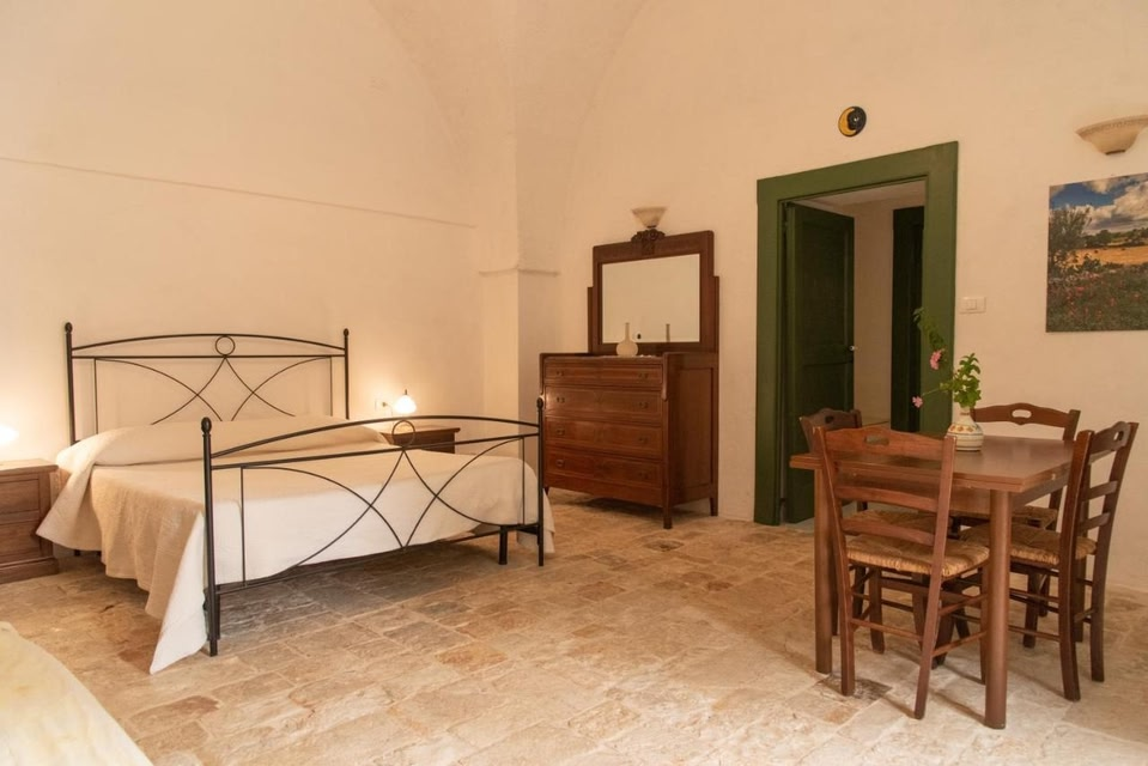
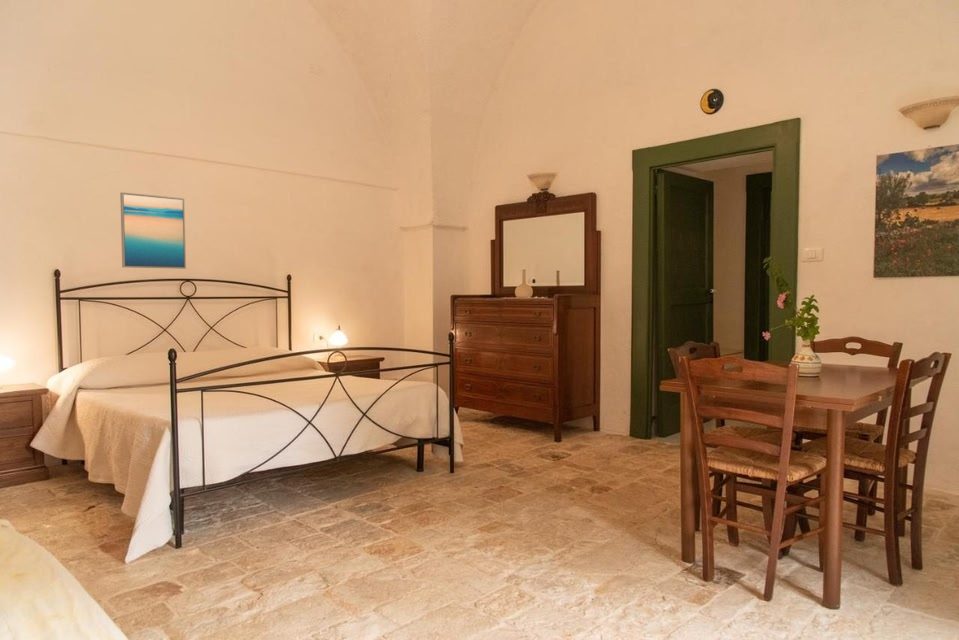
+ wall art (154, 231)
